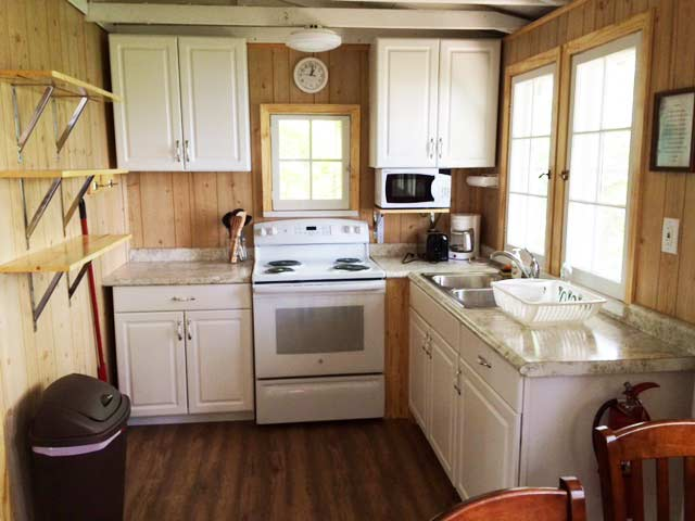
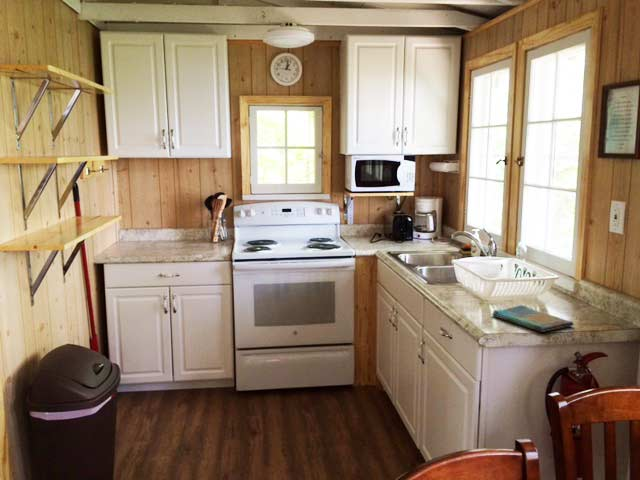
+ dish towel (531, 317)
